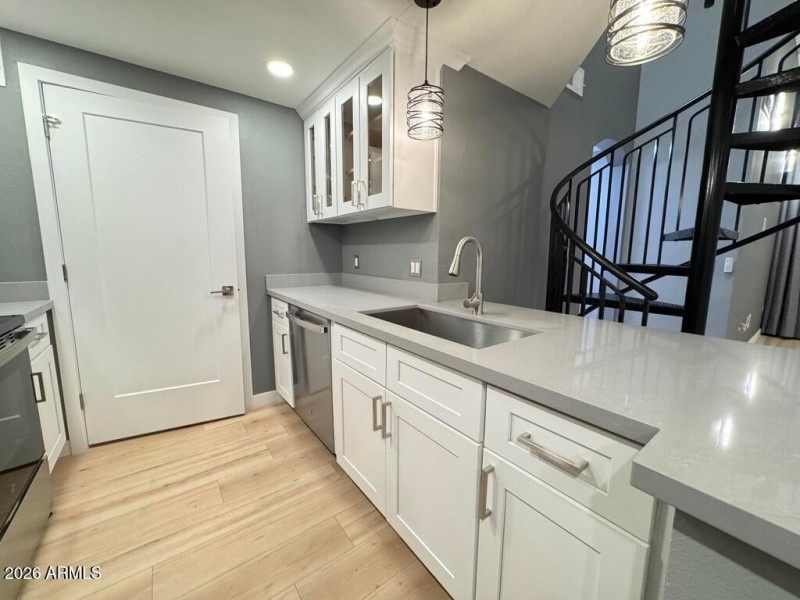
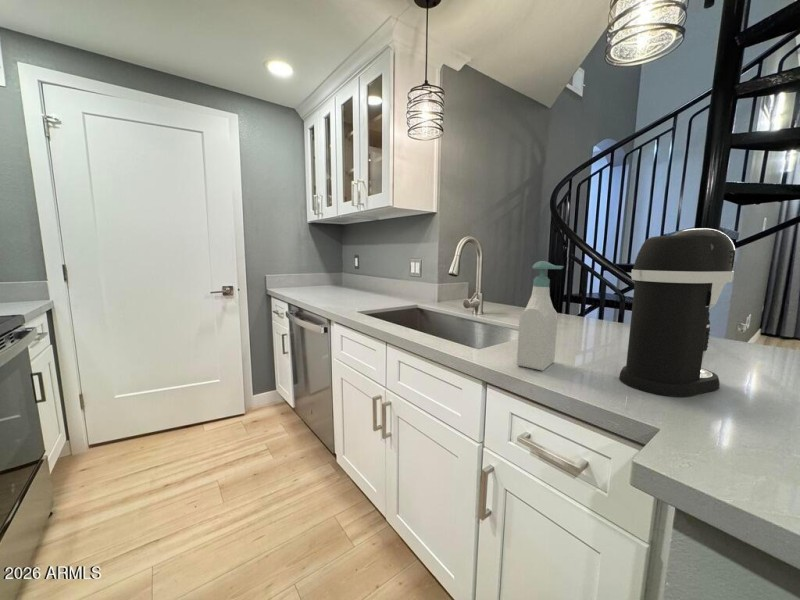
+ coffee maker (676, 307)
+ soap bottle (542, 313)
